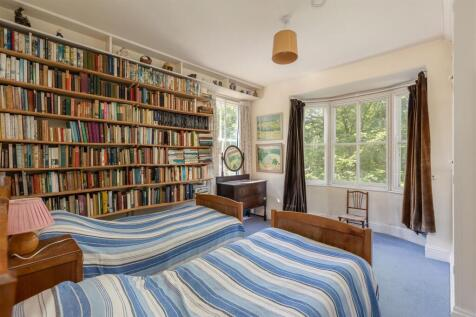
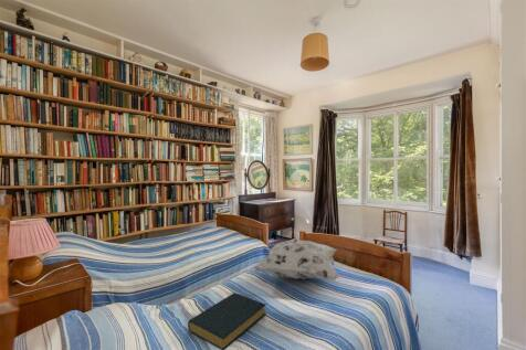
+ hardback book (229, 317)
+ decorative pillow (298, 257)
